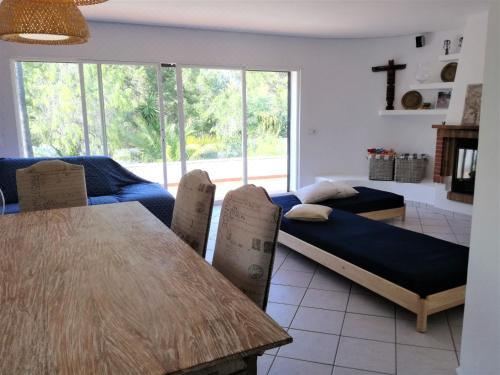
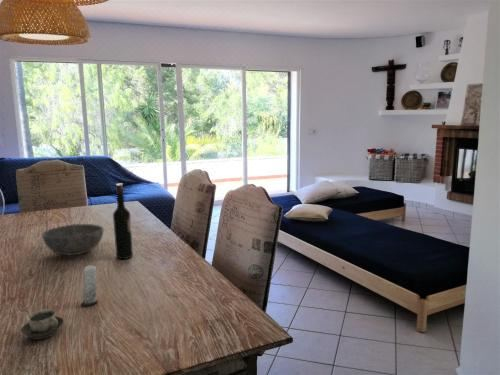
+ cup (42, 324)
+ wine bottle (122, 221)
+ bowl (74, 240)
+ candle (88, 284)
